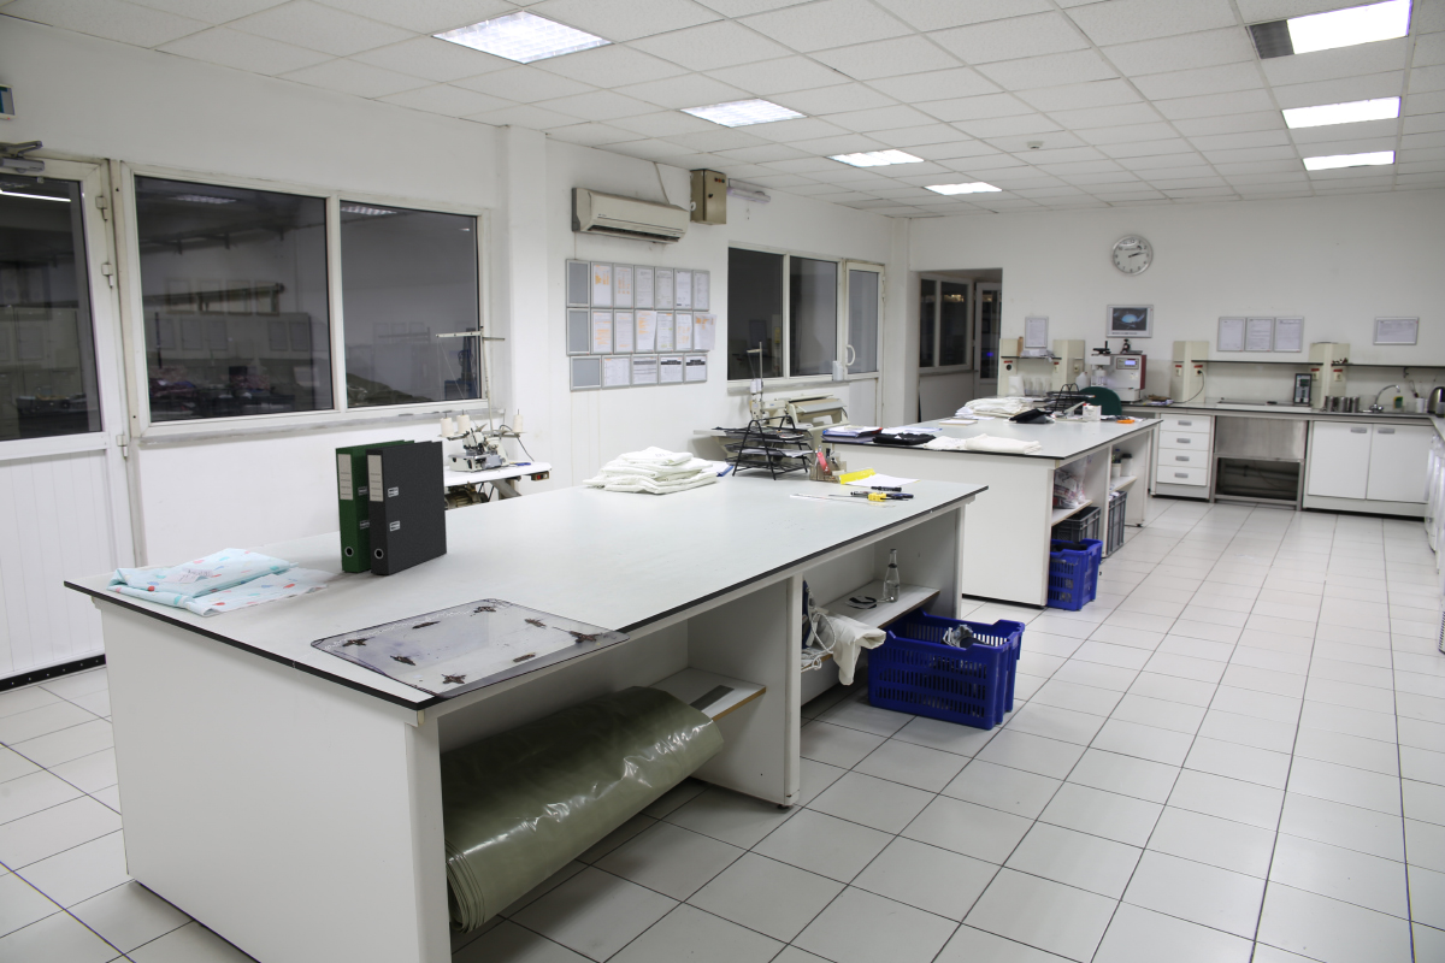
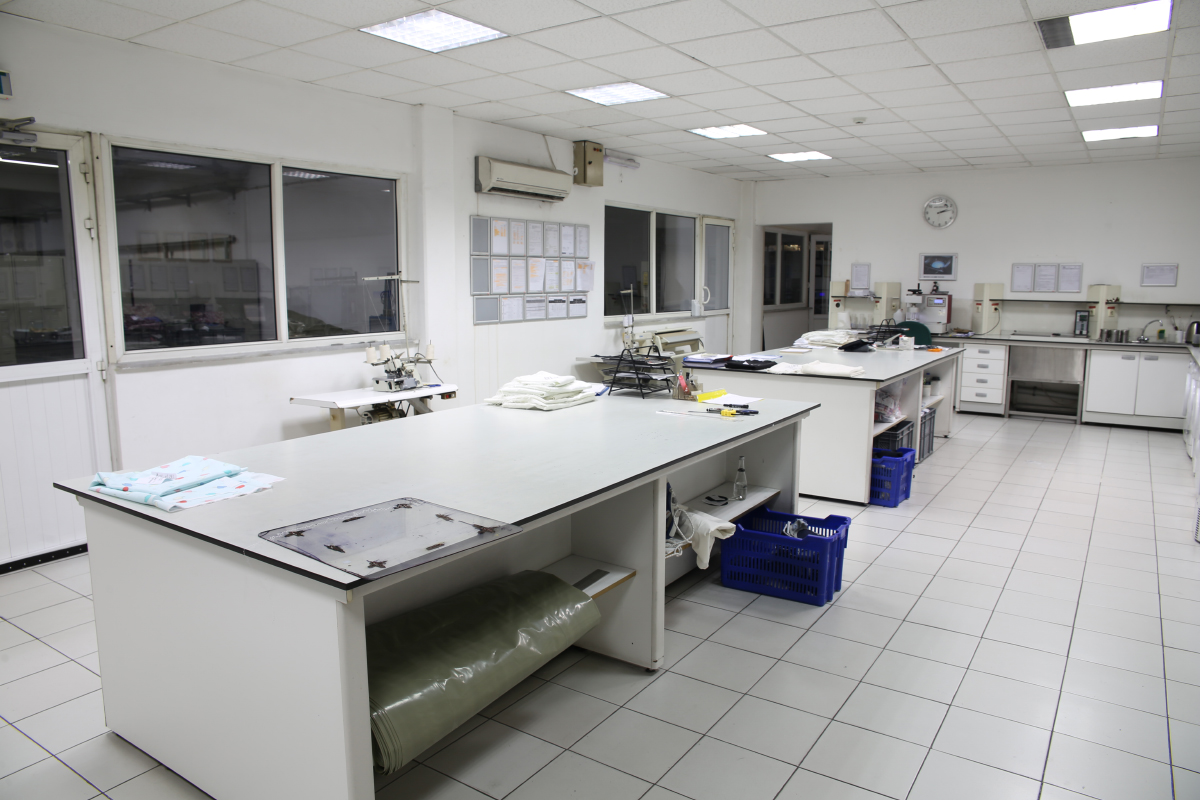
- binder (396, 503)
